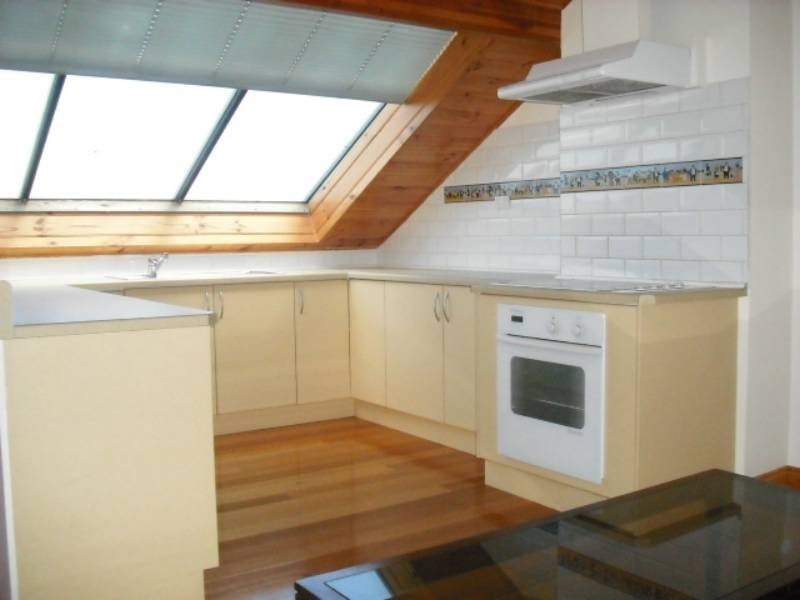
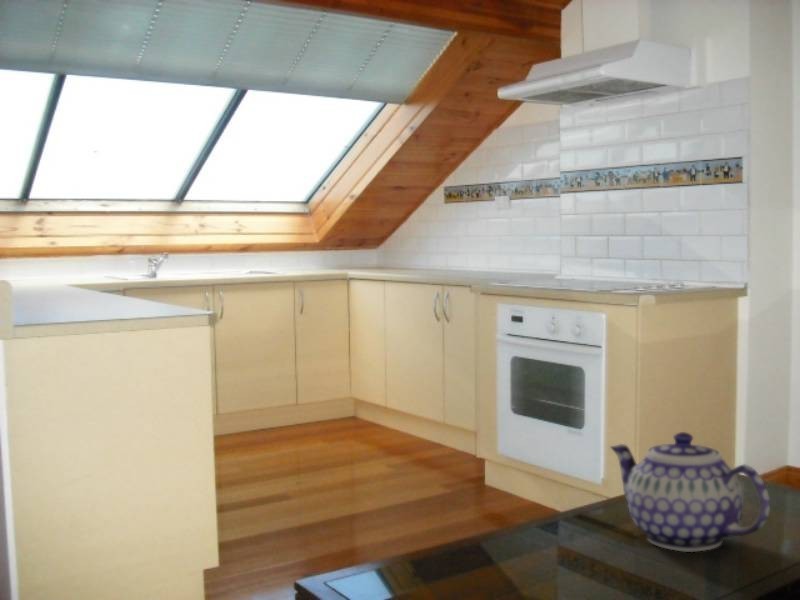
+ teapot (683, 486)
